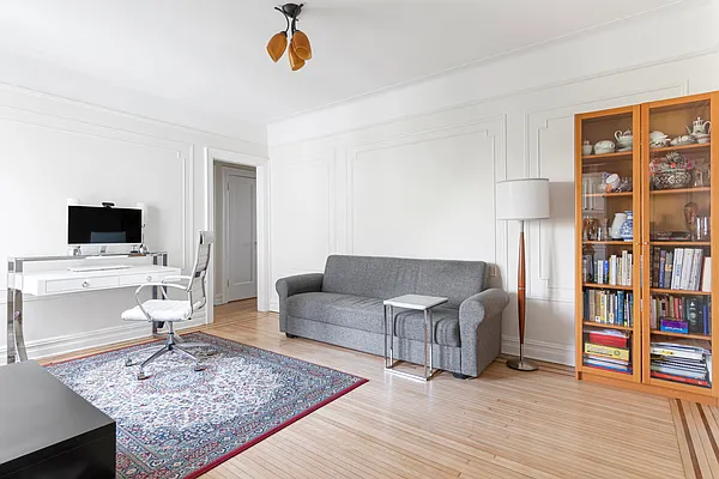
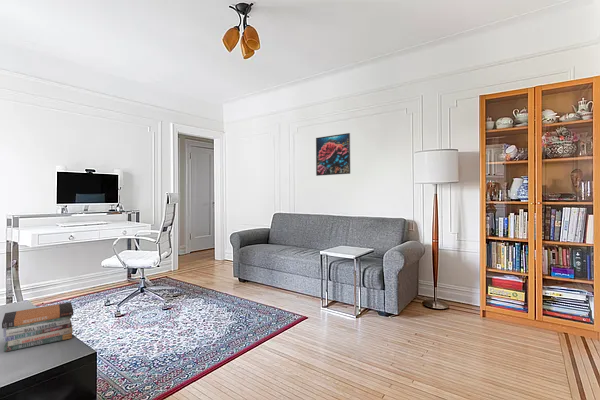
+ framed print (332, 155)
+ book stack (39, 325)
